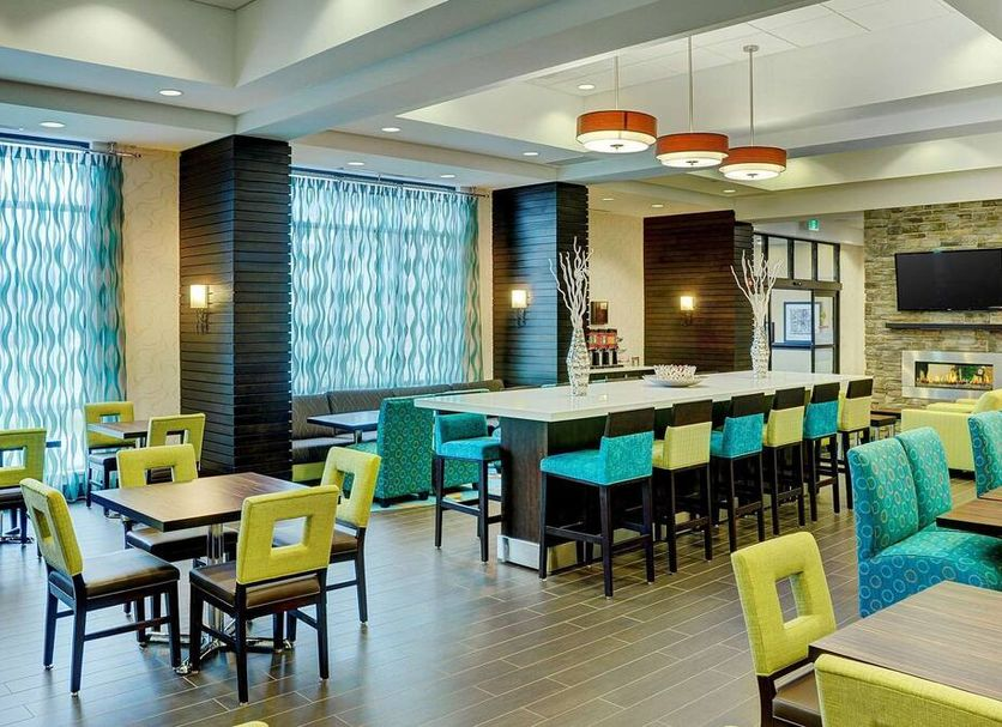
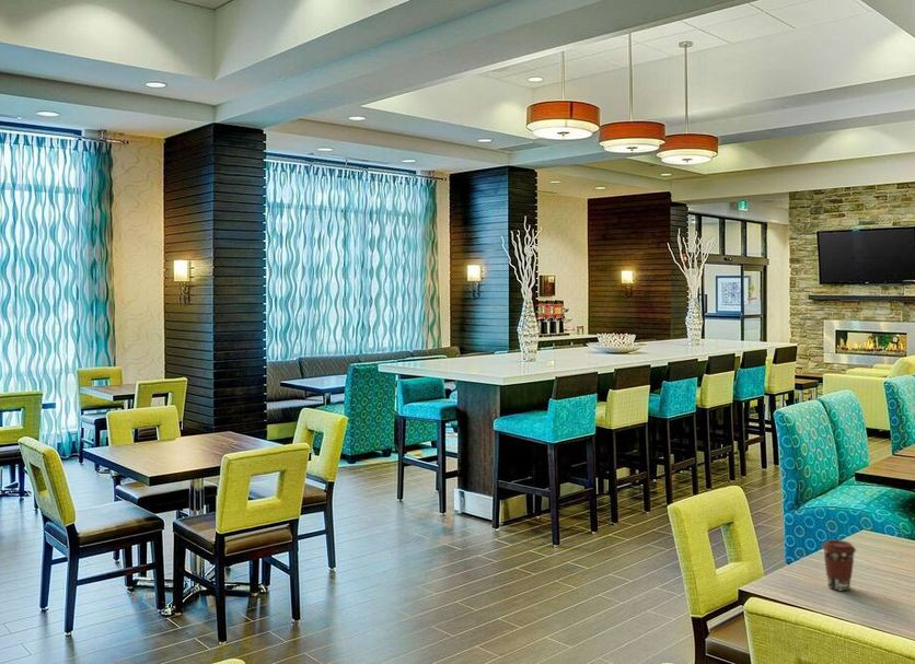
+ coffee cup (838, 564)
